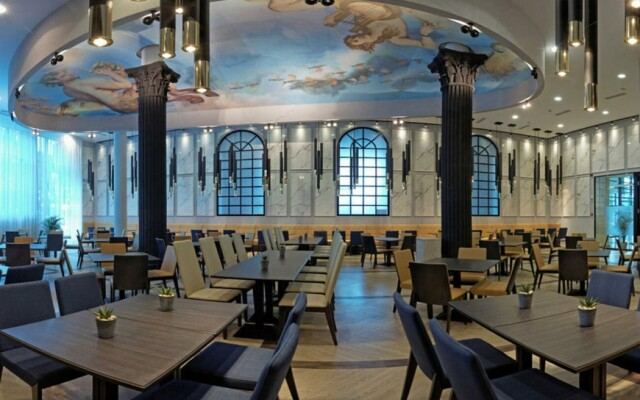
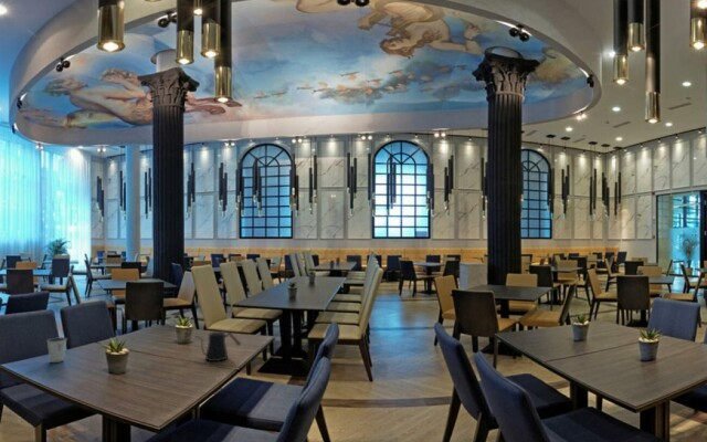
+ dixie cup (56, 350)
+ kettle (218, 345)
